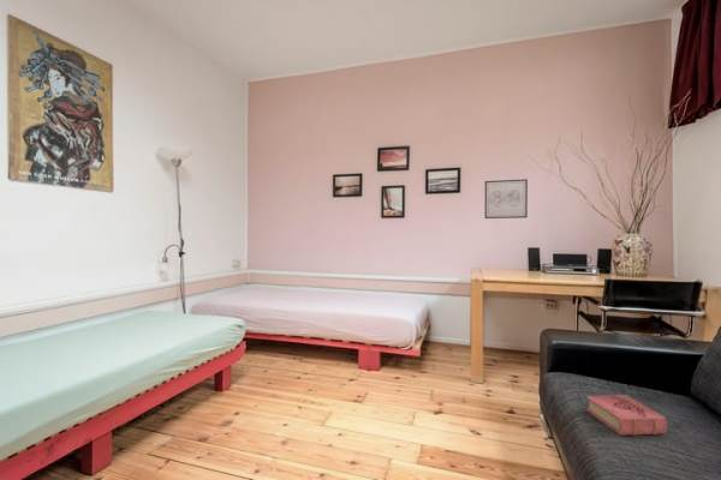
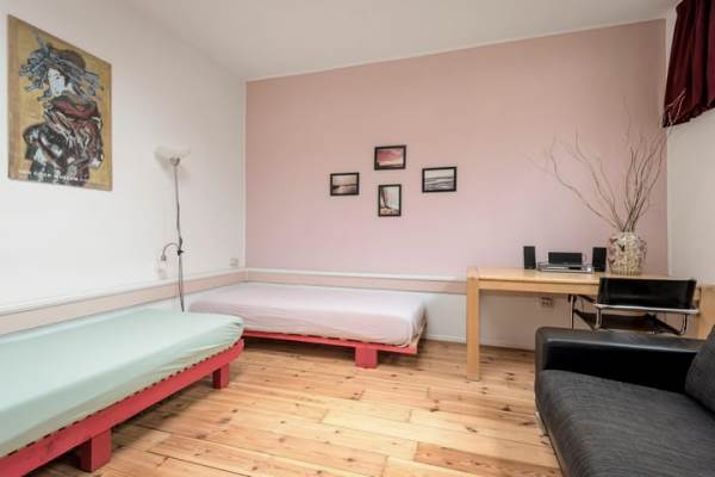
- wall art (505, 199)
- book (624, 414)
